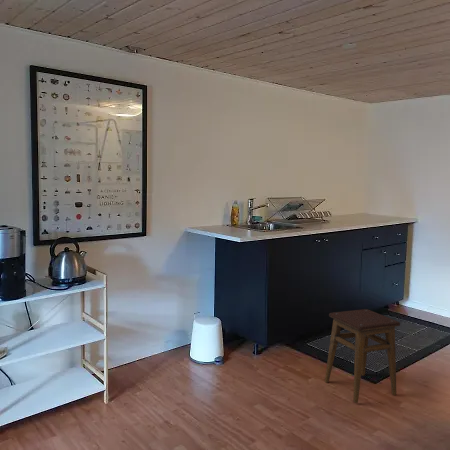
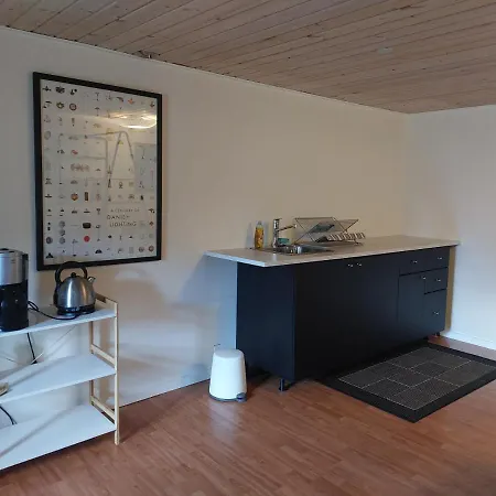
- stool (361, 352)
